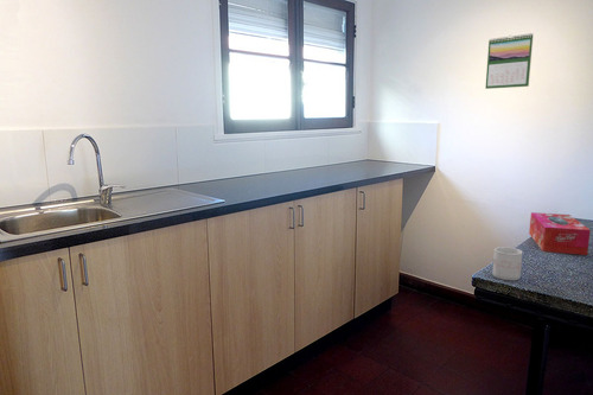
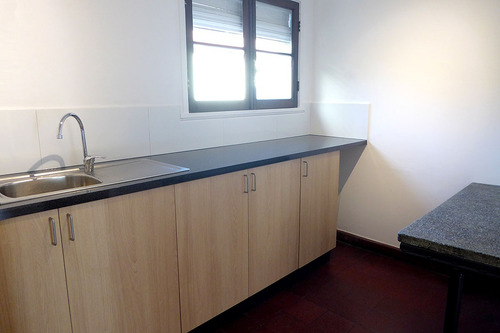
- mug (509, 261)
- calendar (508, 60)
- tissue box (556, 231)
